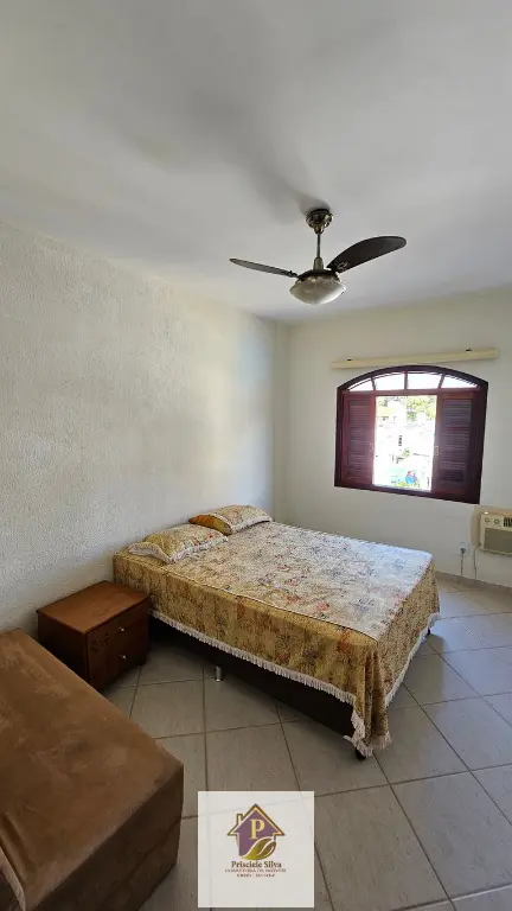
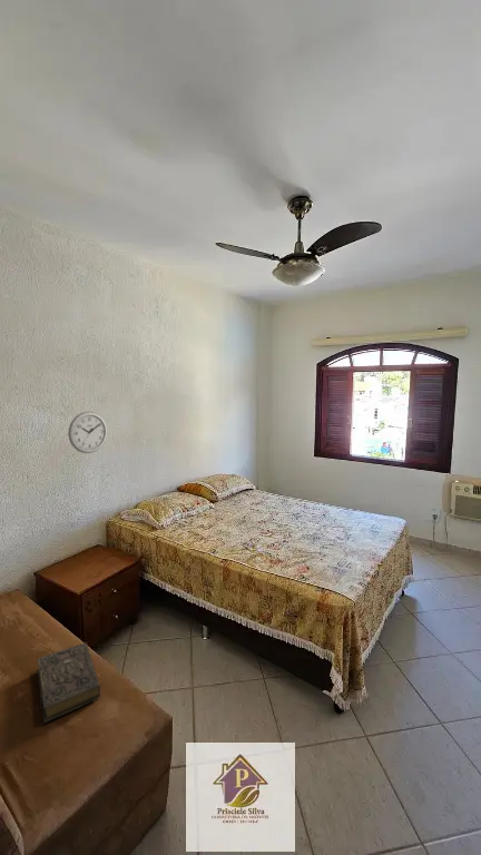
+ wall clock (89, 432)
+ book (67, 677)
